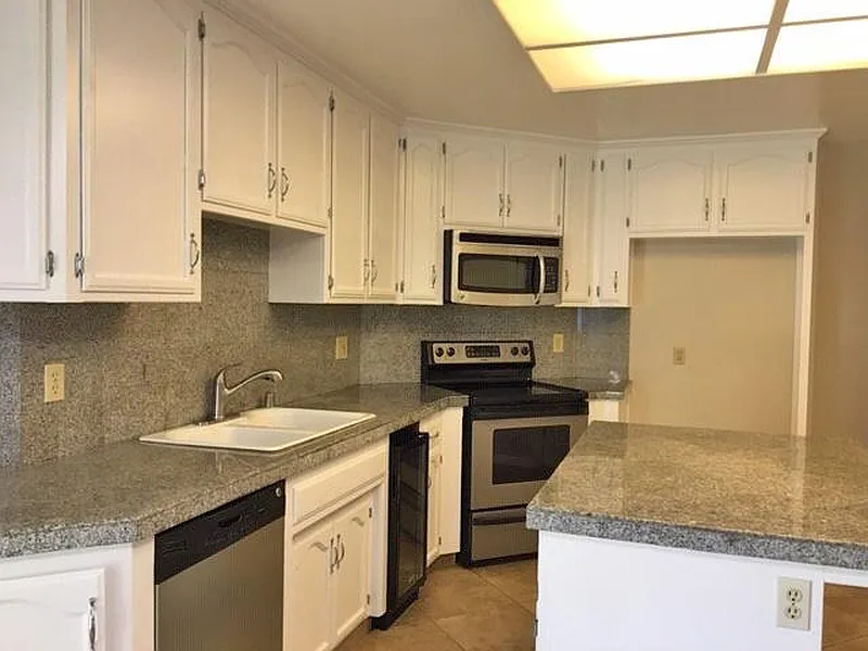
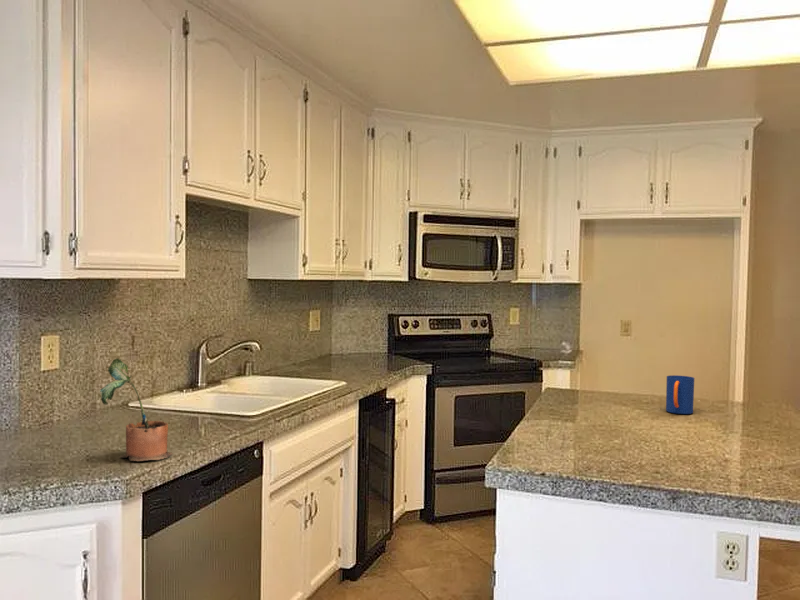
+ mug (678, 395)
+ potted plant (140, 406)
